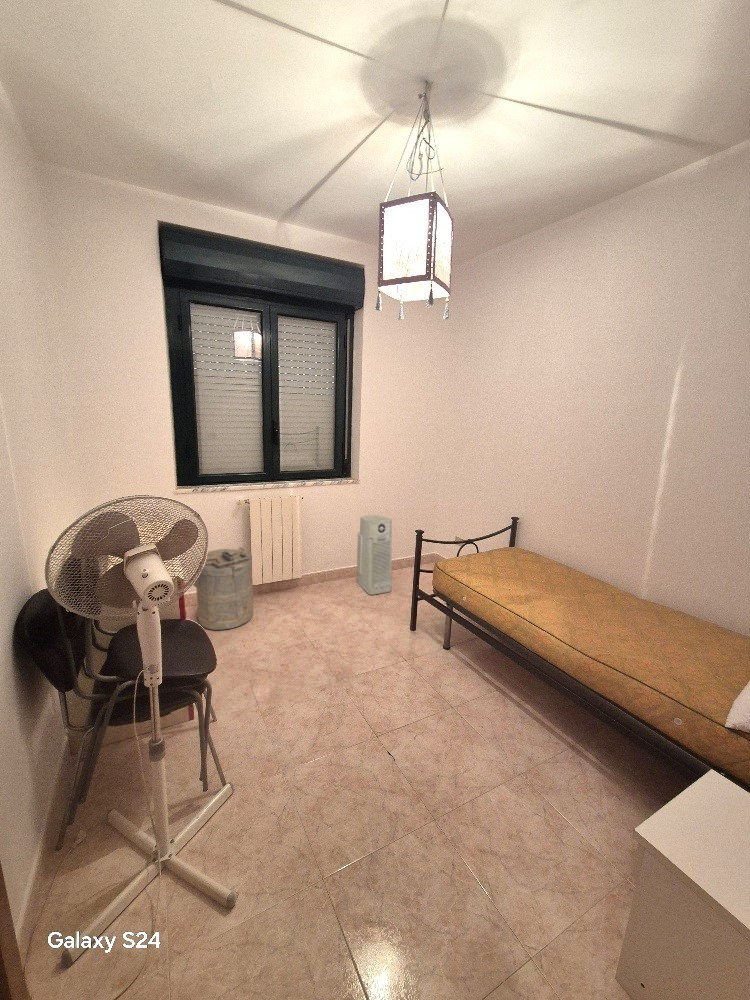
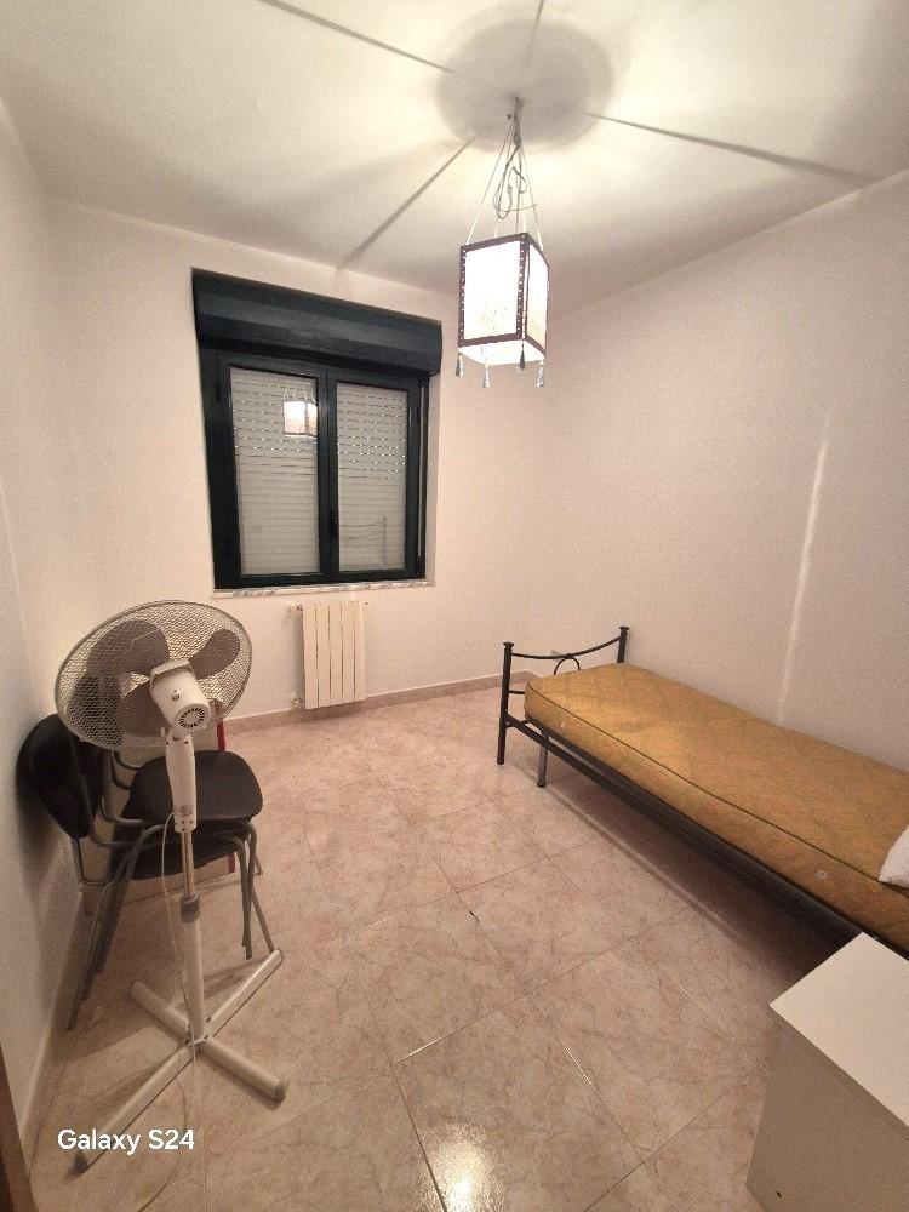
- air purifier (373, 552)
- laundry hamper (222, 584)
